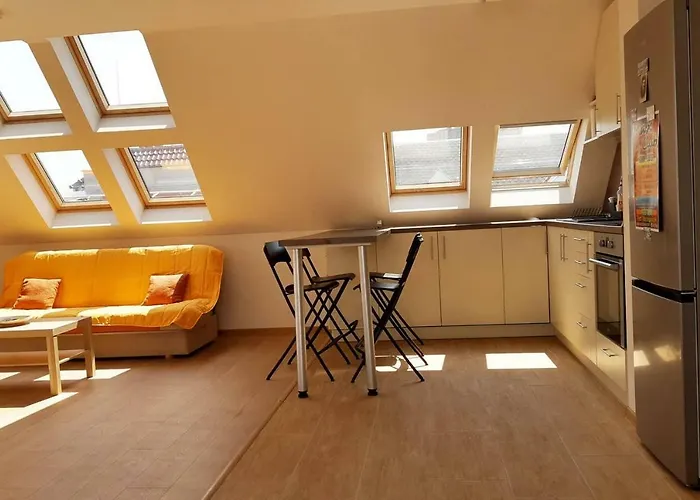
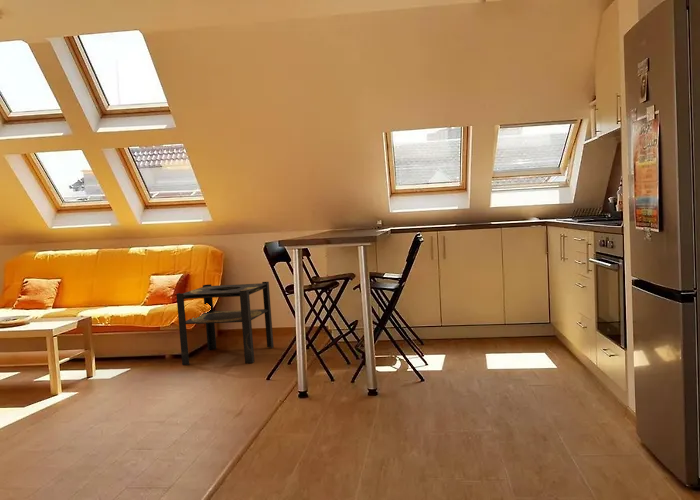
+ side table (227, 321)
